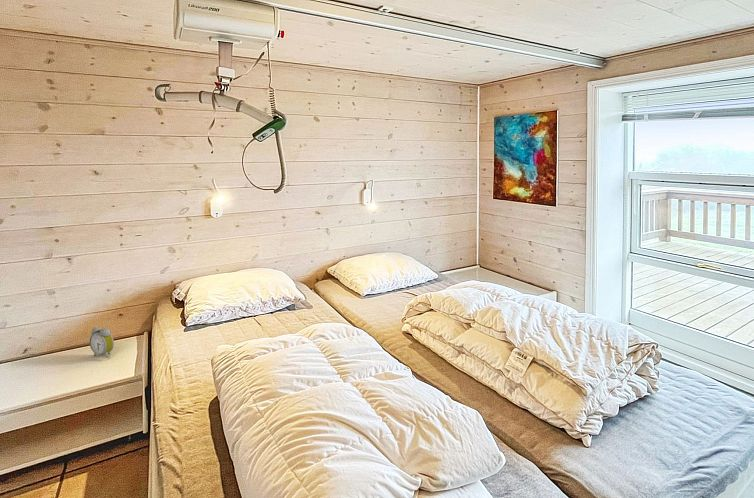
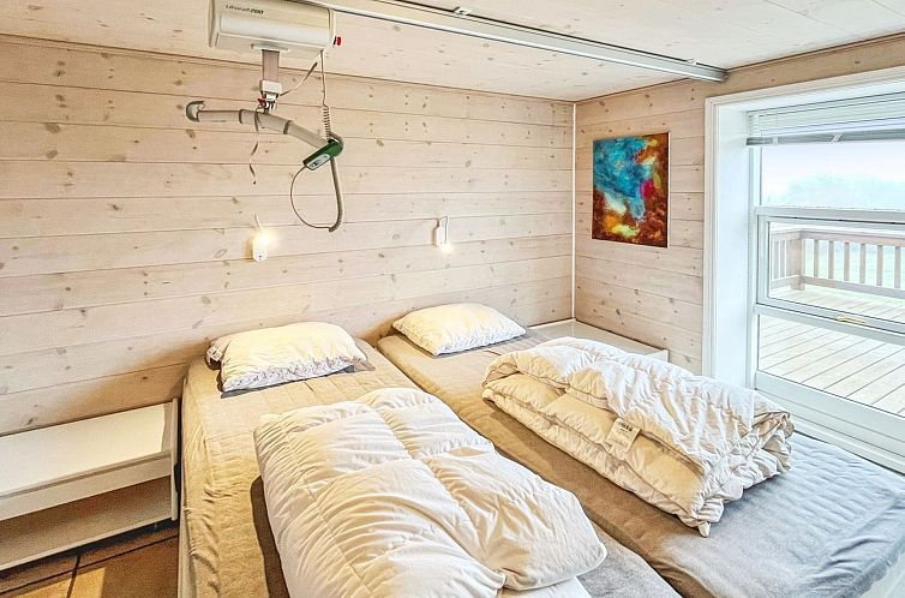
- alarm clock (103, 341)
